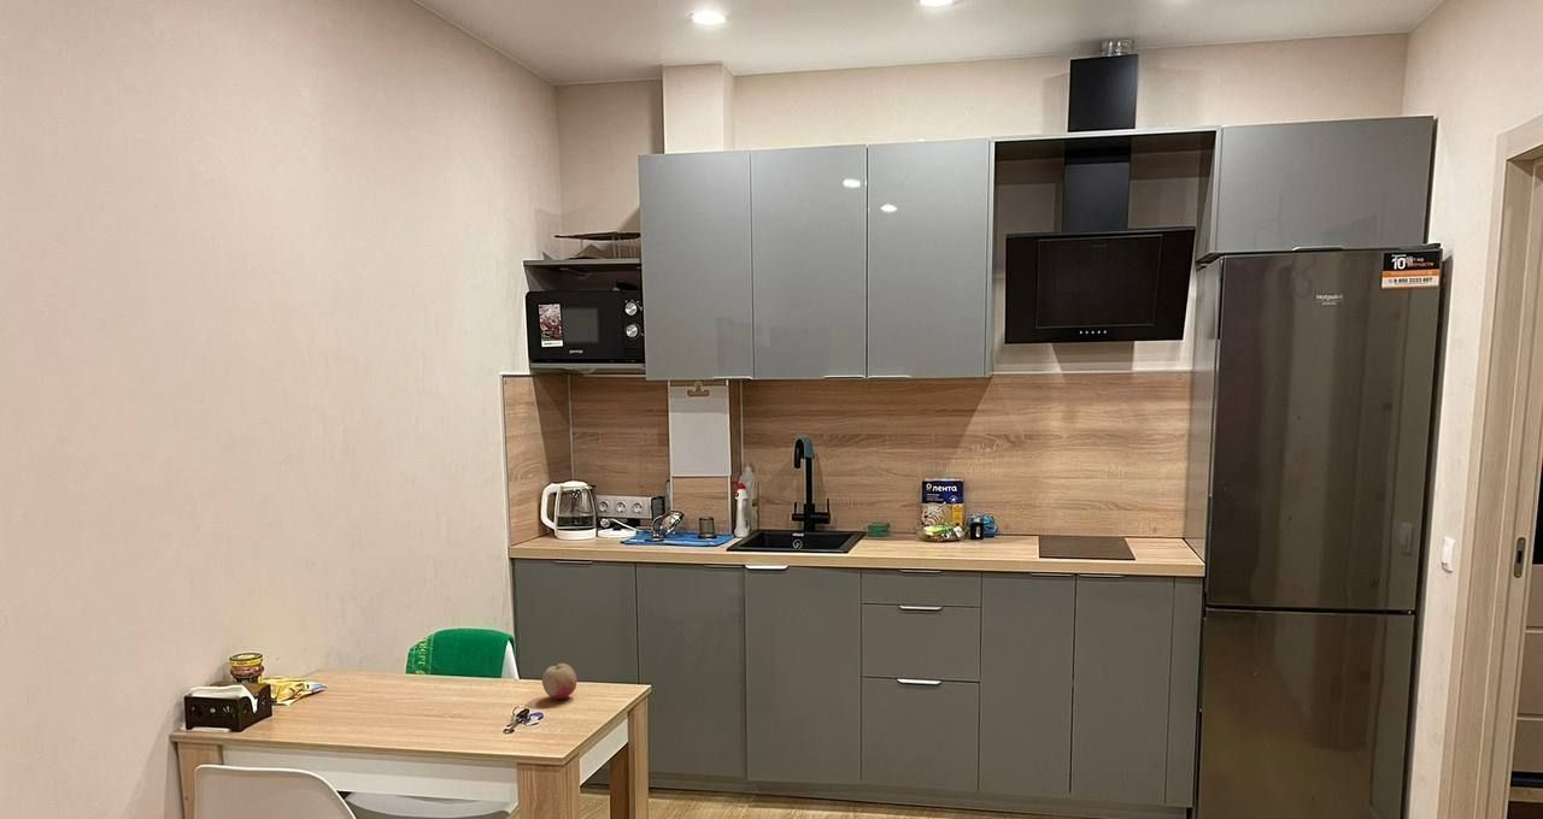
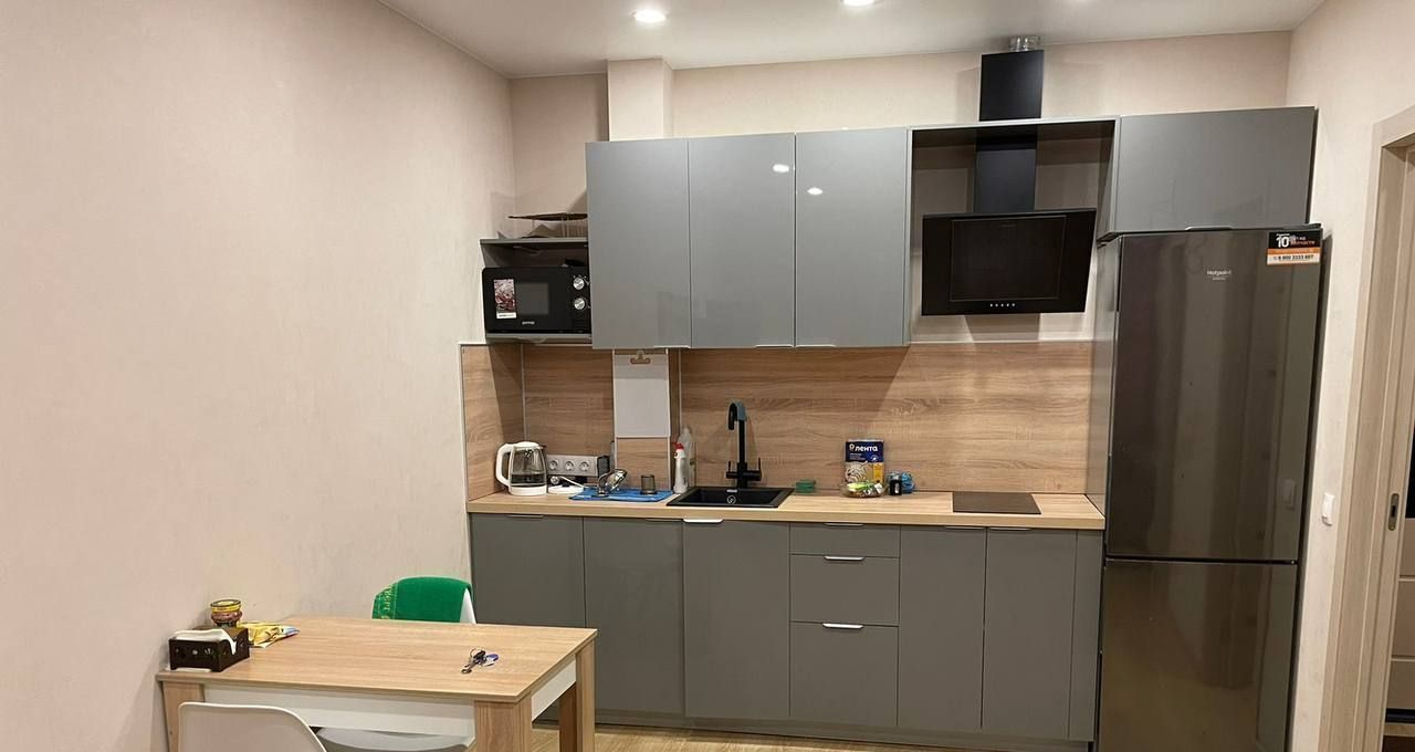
- fruit (559, 680)
